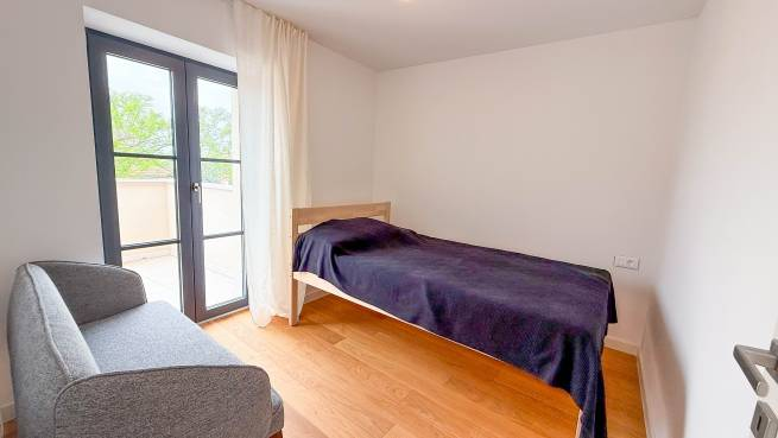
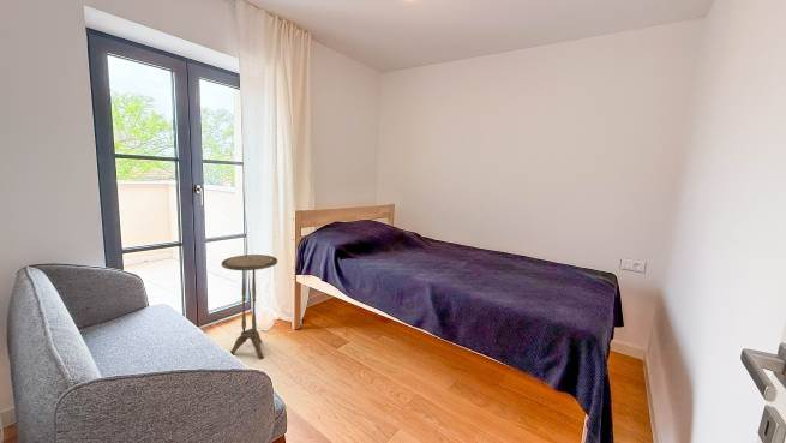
+ side table (253, 306)
